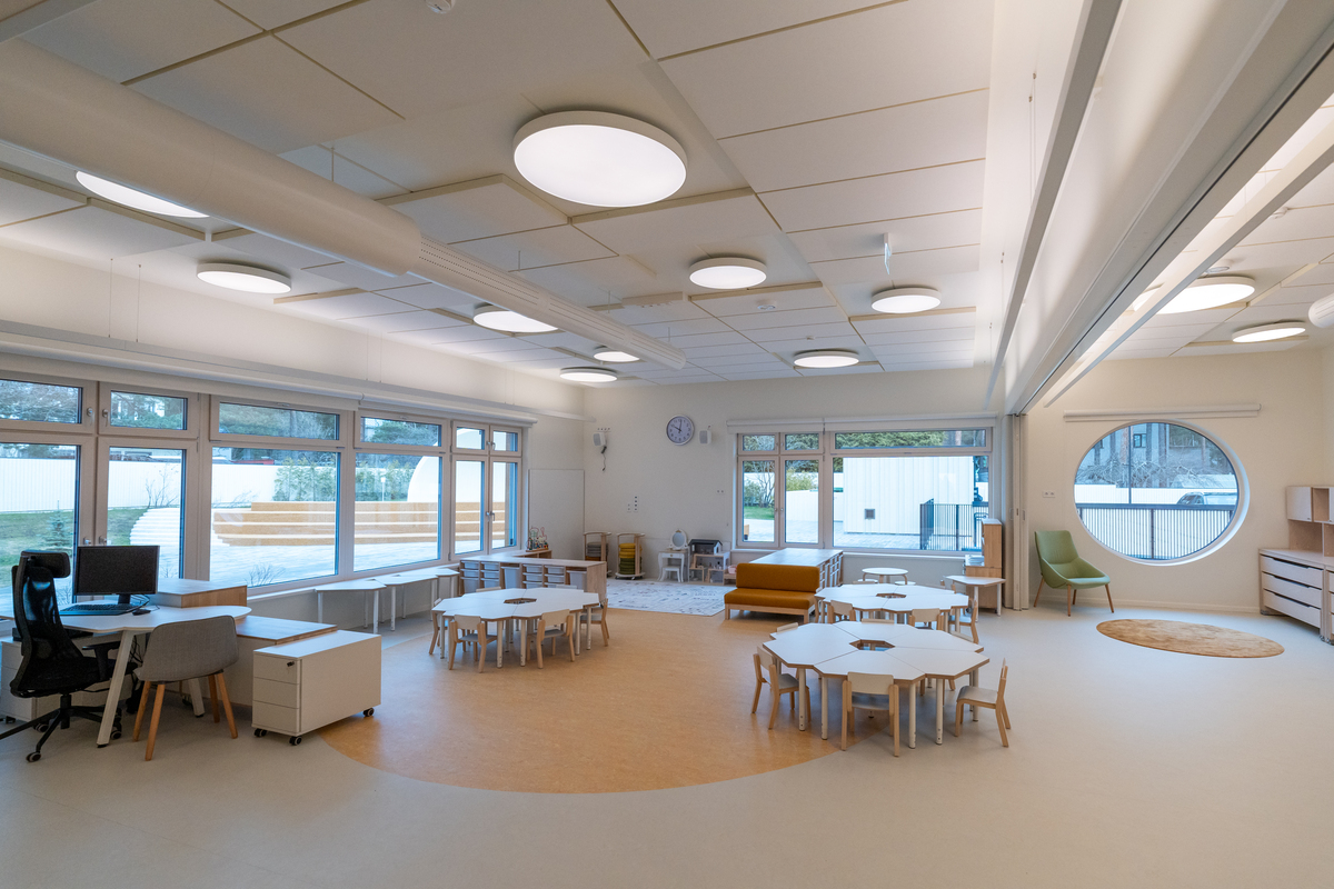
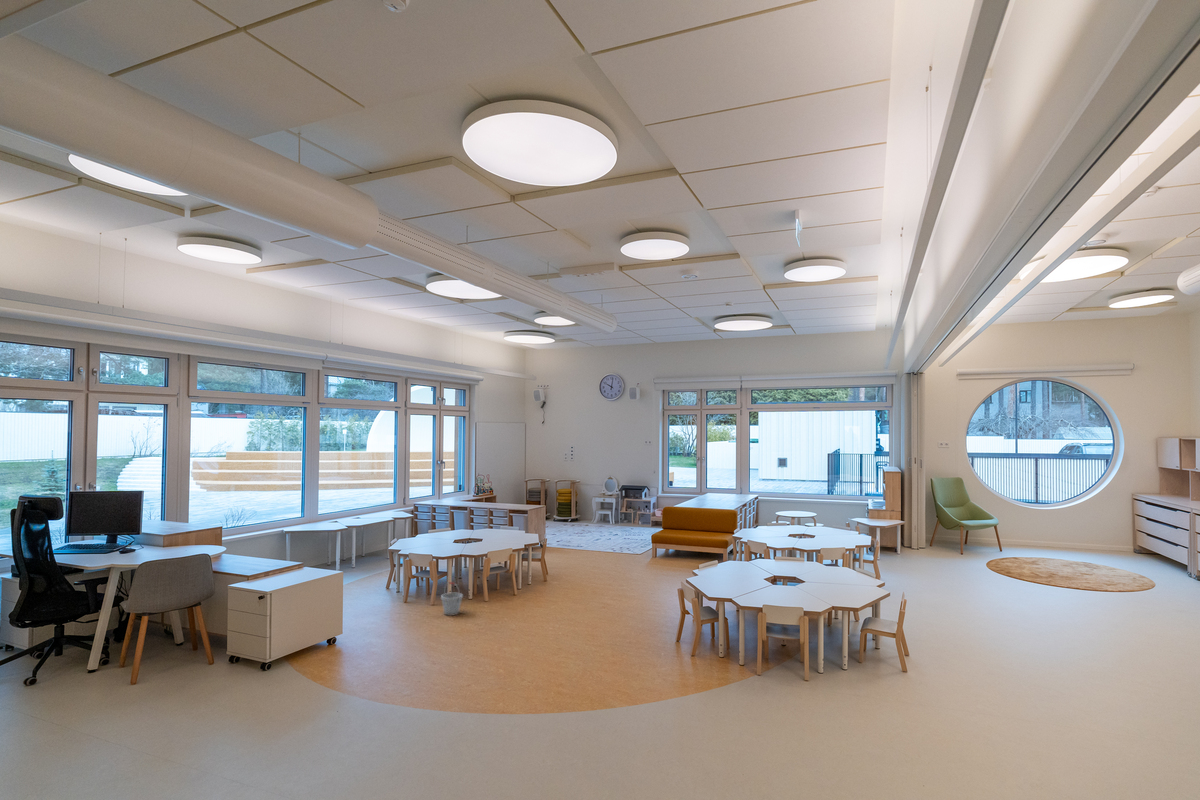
+ bucket (451, 597)
